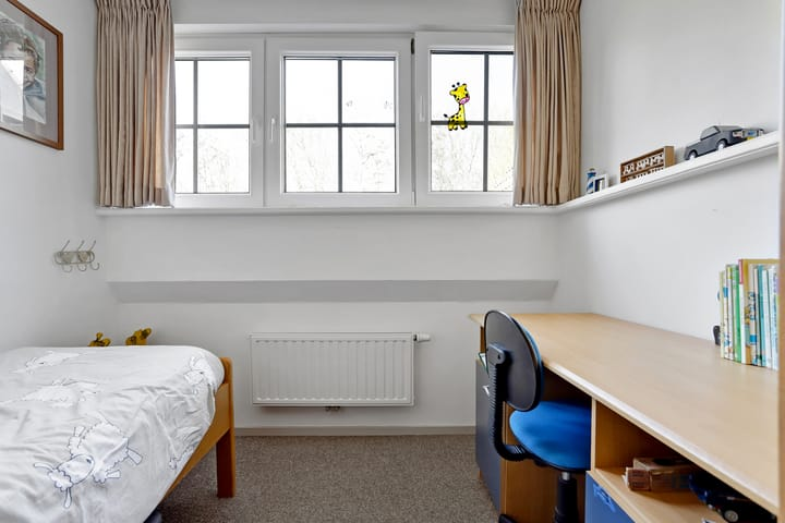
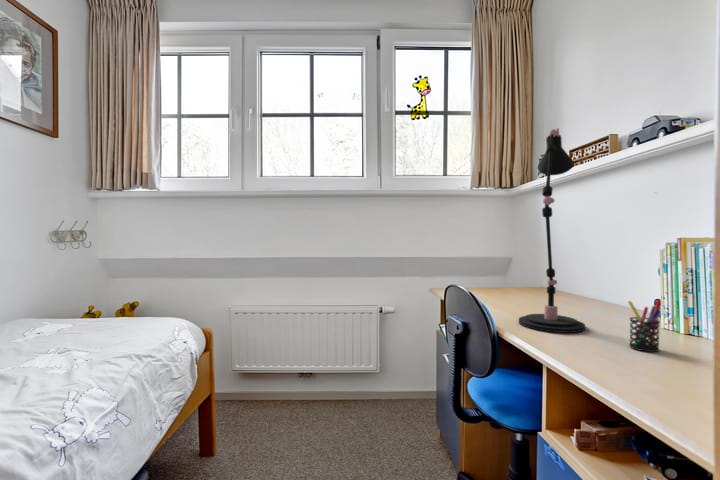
+ desk lamp (549, 228)
+ pen holder (647, 323)
